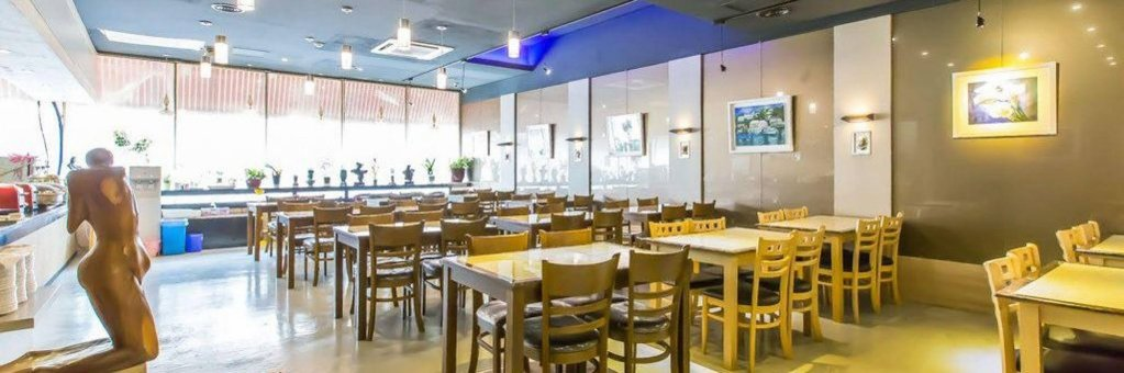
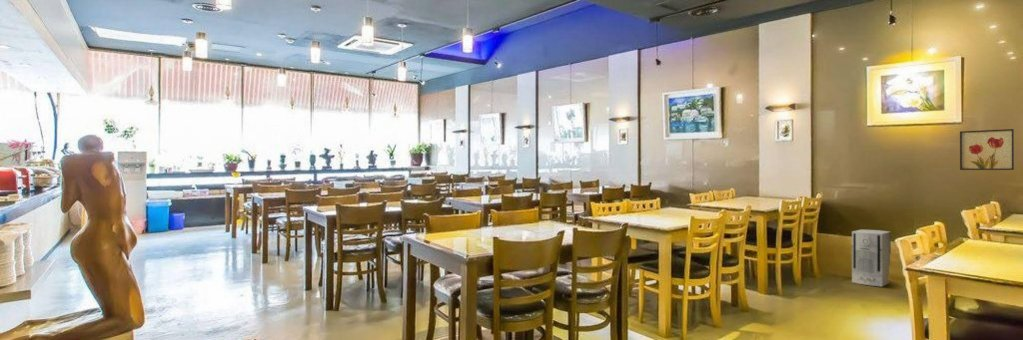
+ wall art (986, 150)
+ air purifier (871, 256)
